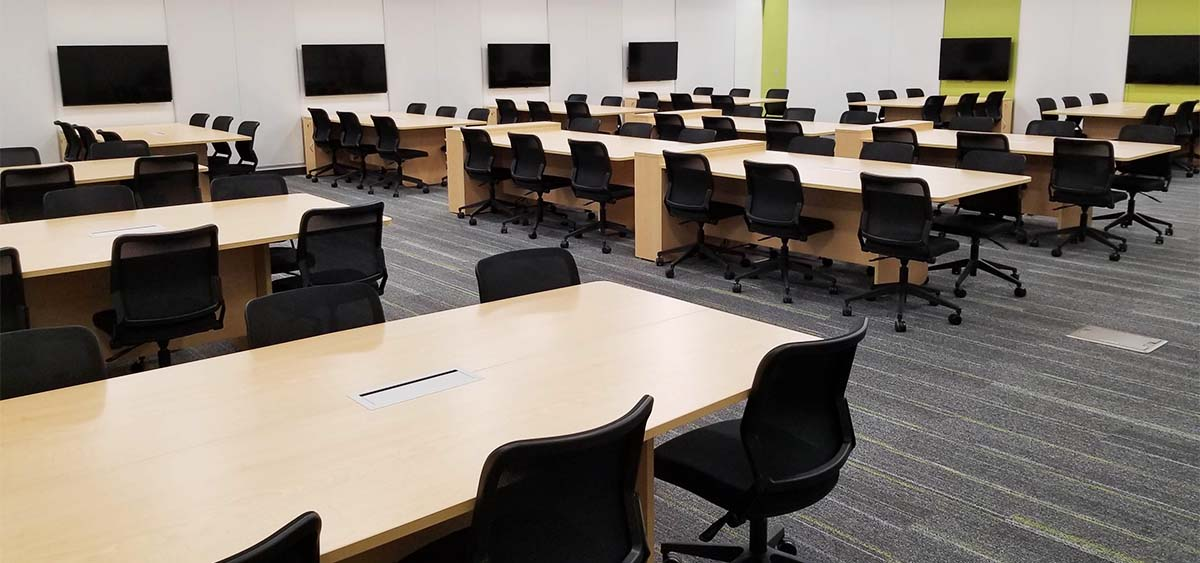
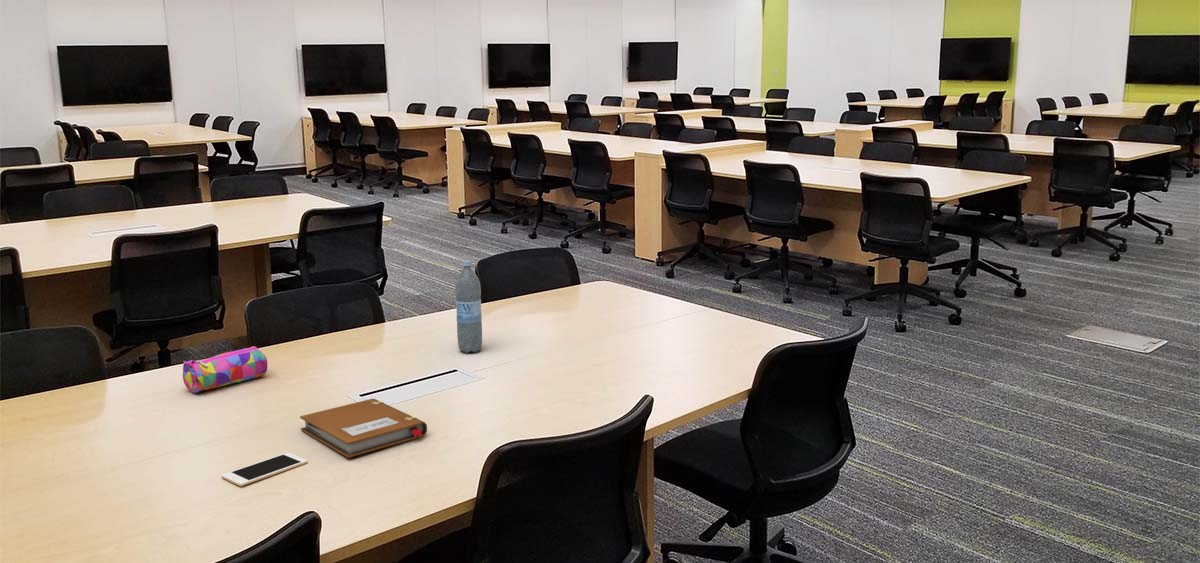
+ cell phone (265, 468)
+ notebook (364, 426)
+ water bottle (468, 307)
+ pencil case (225, 368)
